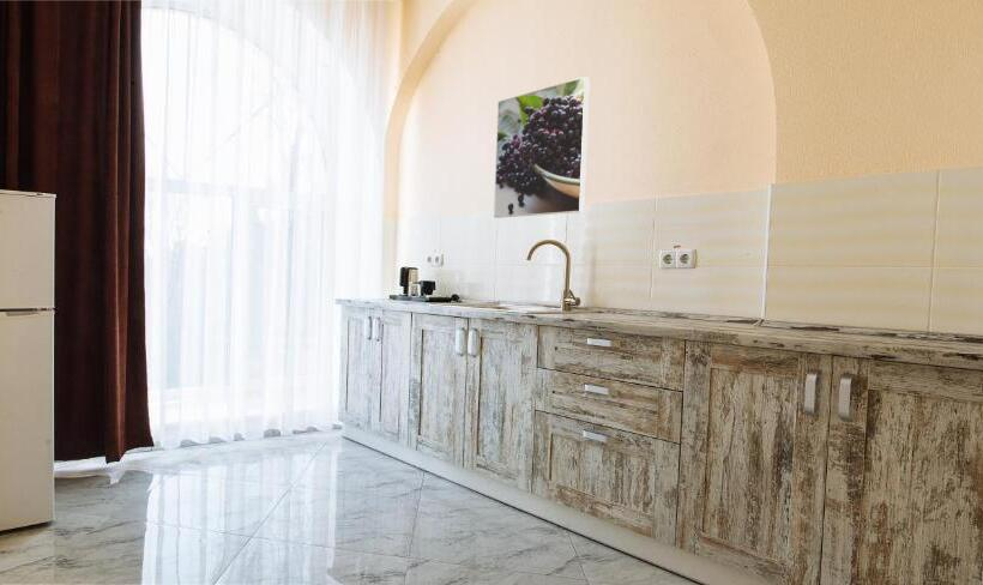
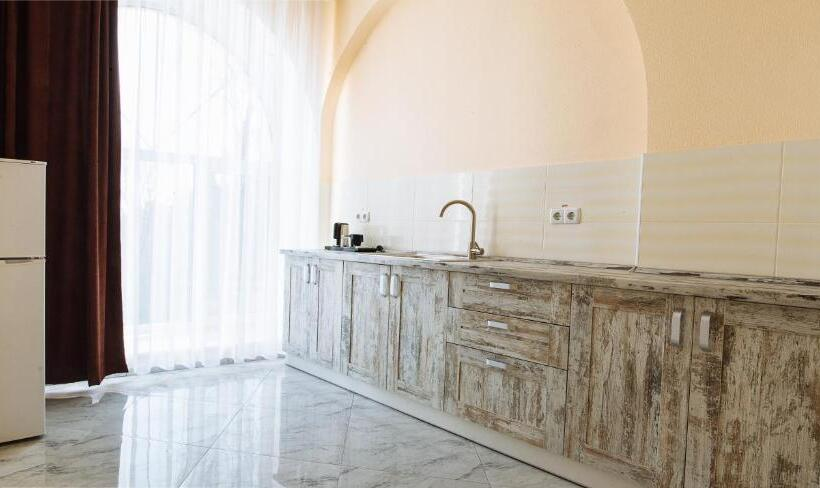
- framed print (537, 152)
